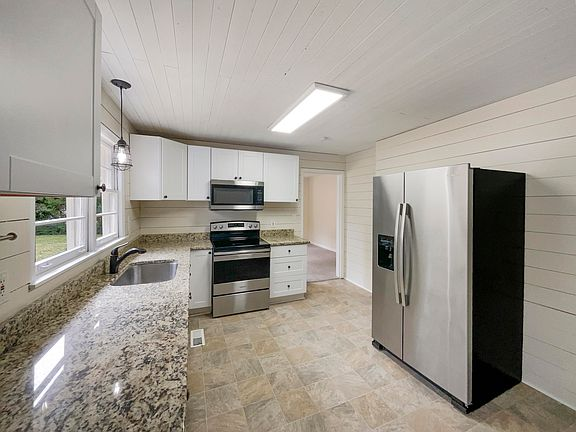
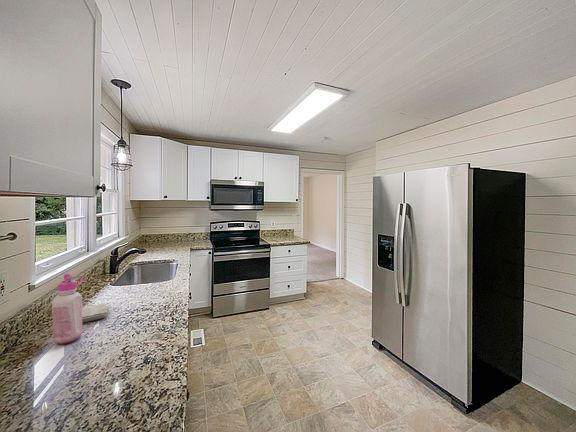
+ glue bottle (68, 306)
+ washcloth (92, 312)
